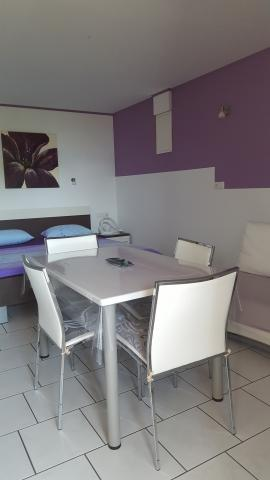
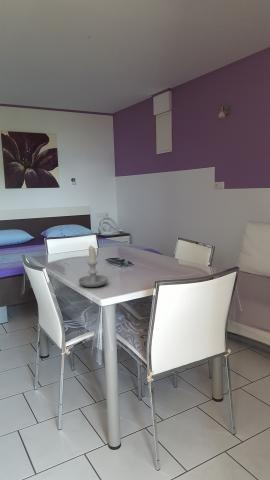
+ candle (92, 265)
